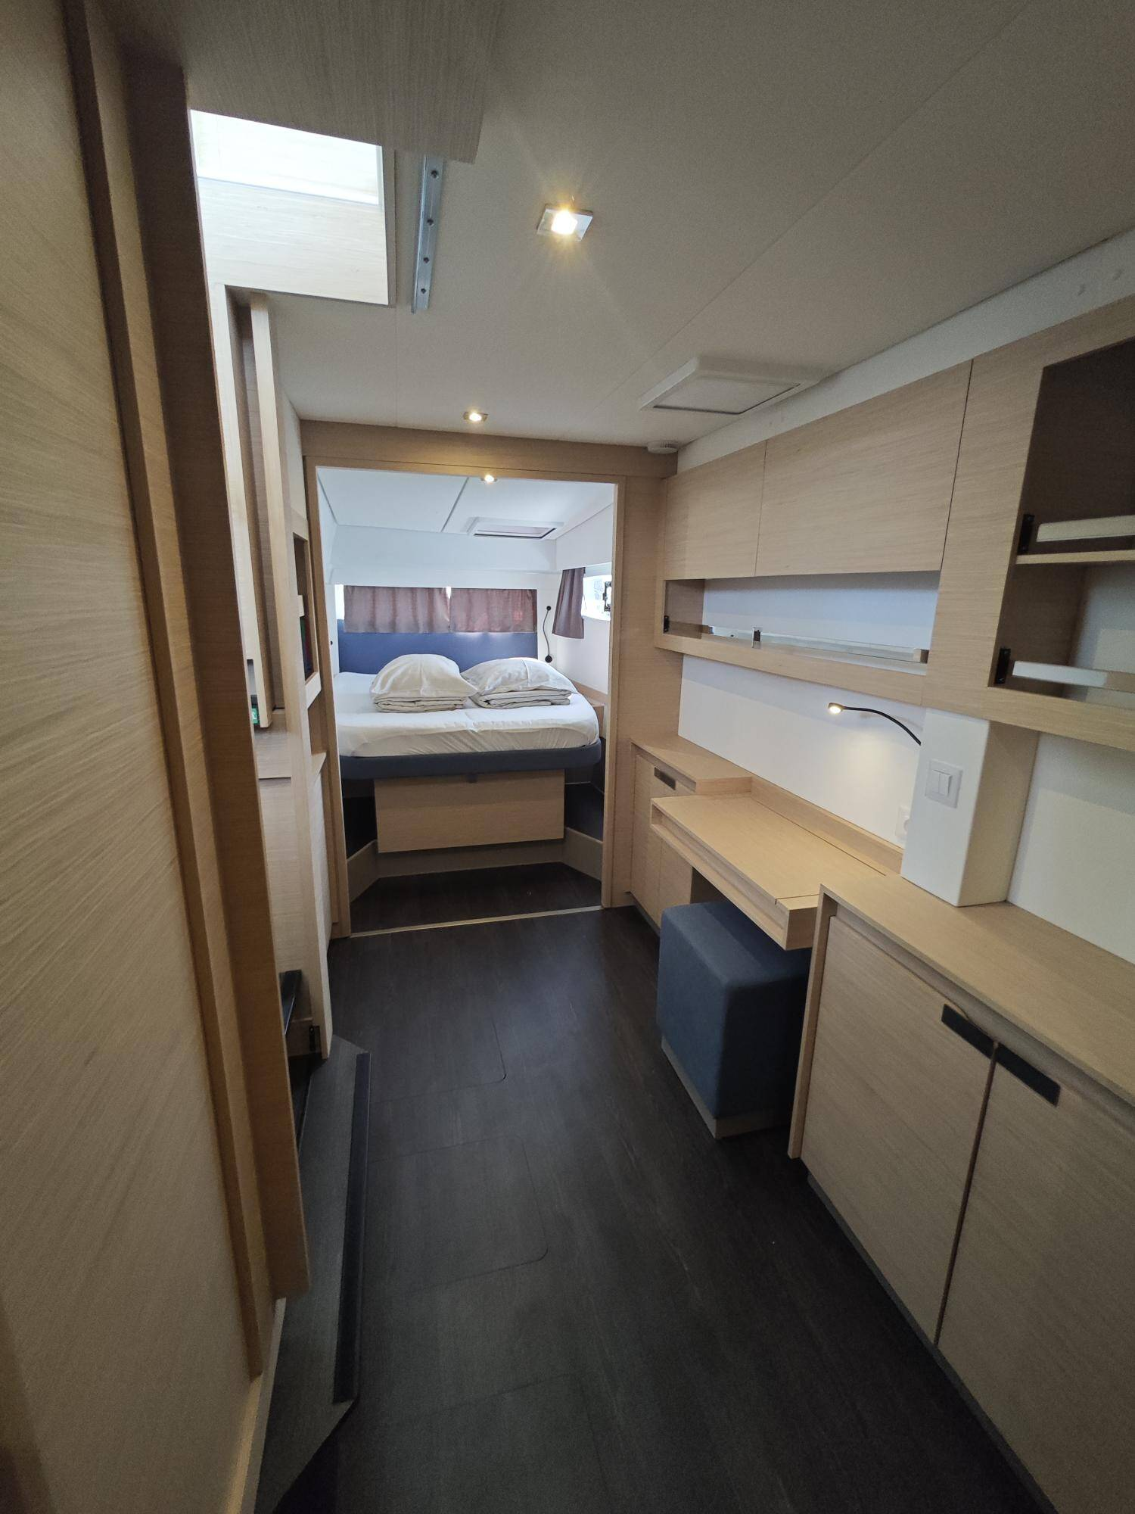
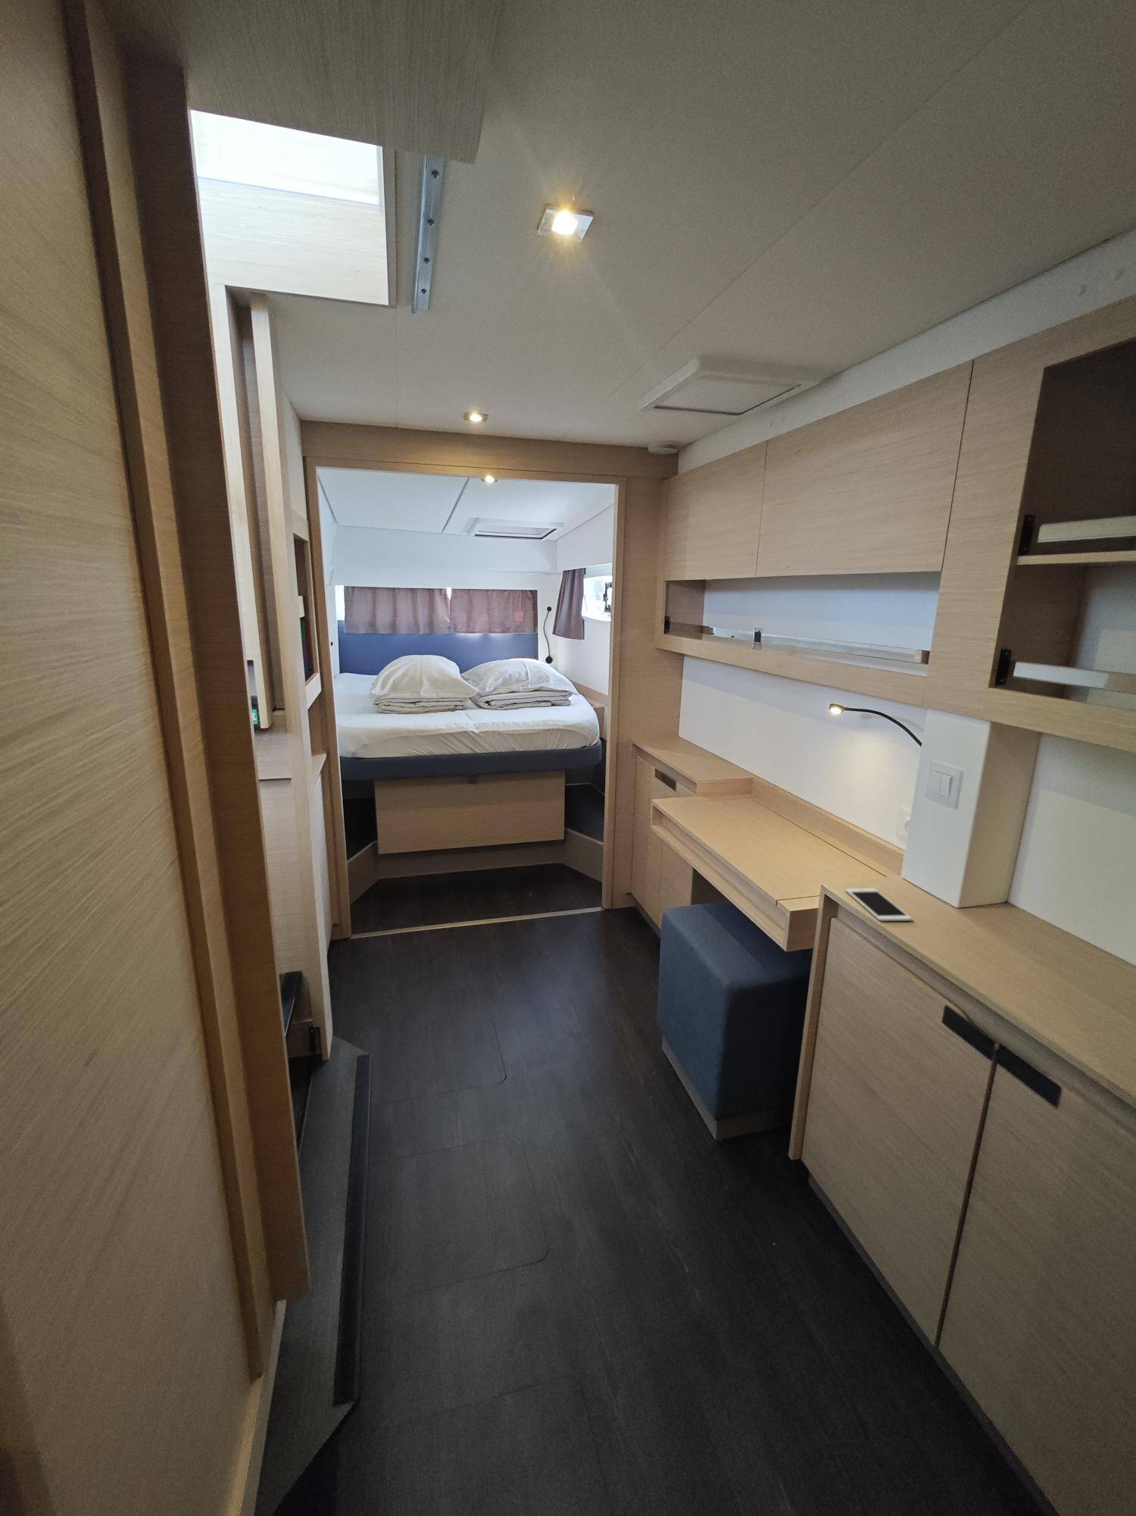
+ cell phone (876, 904)
